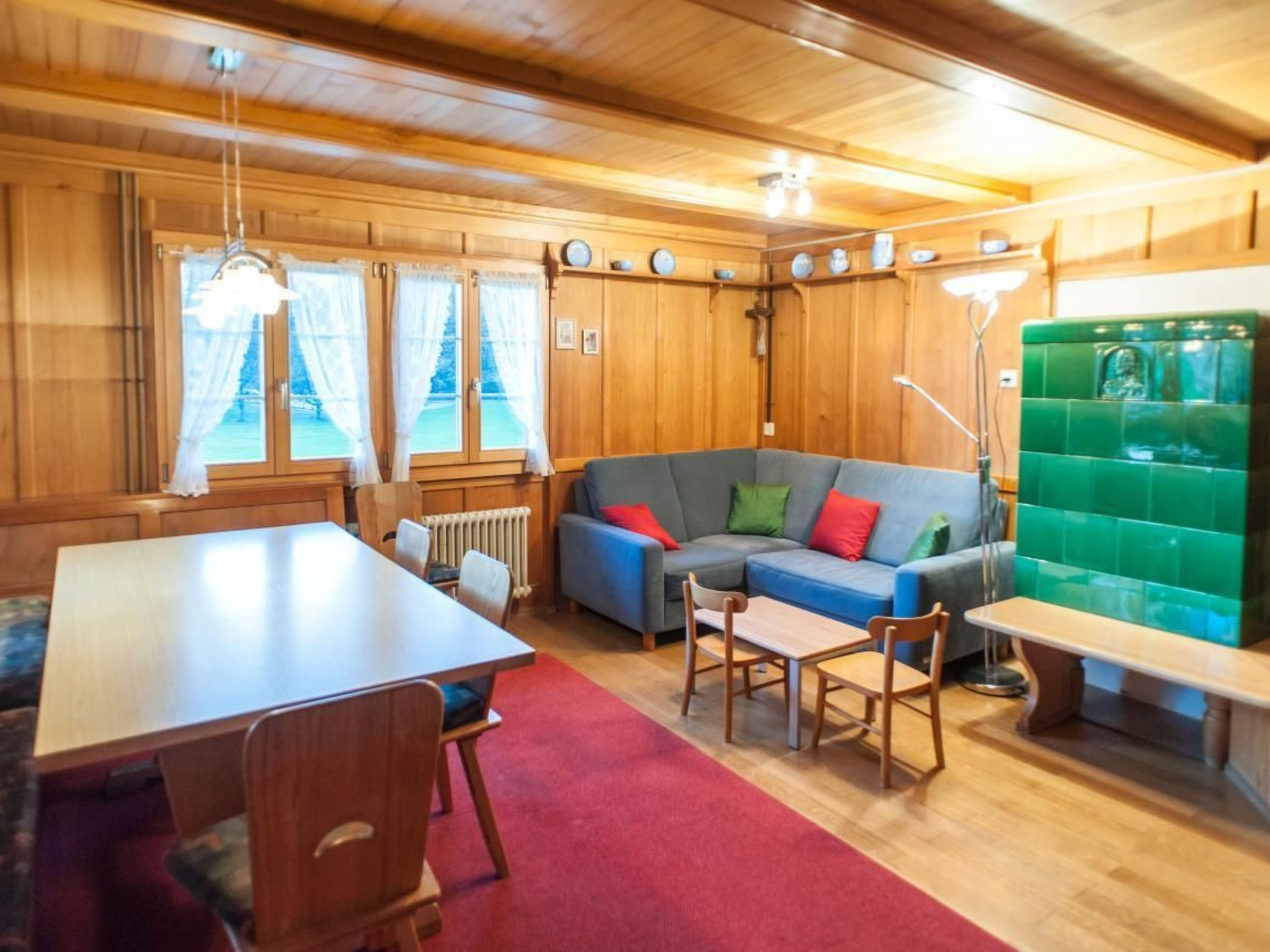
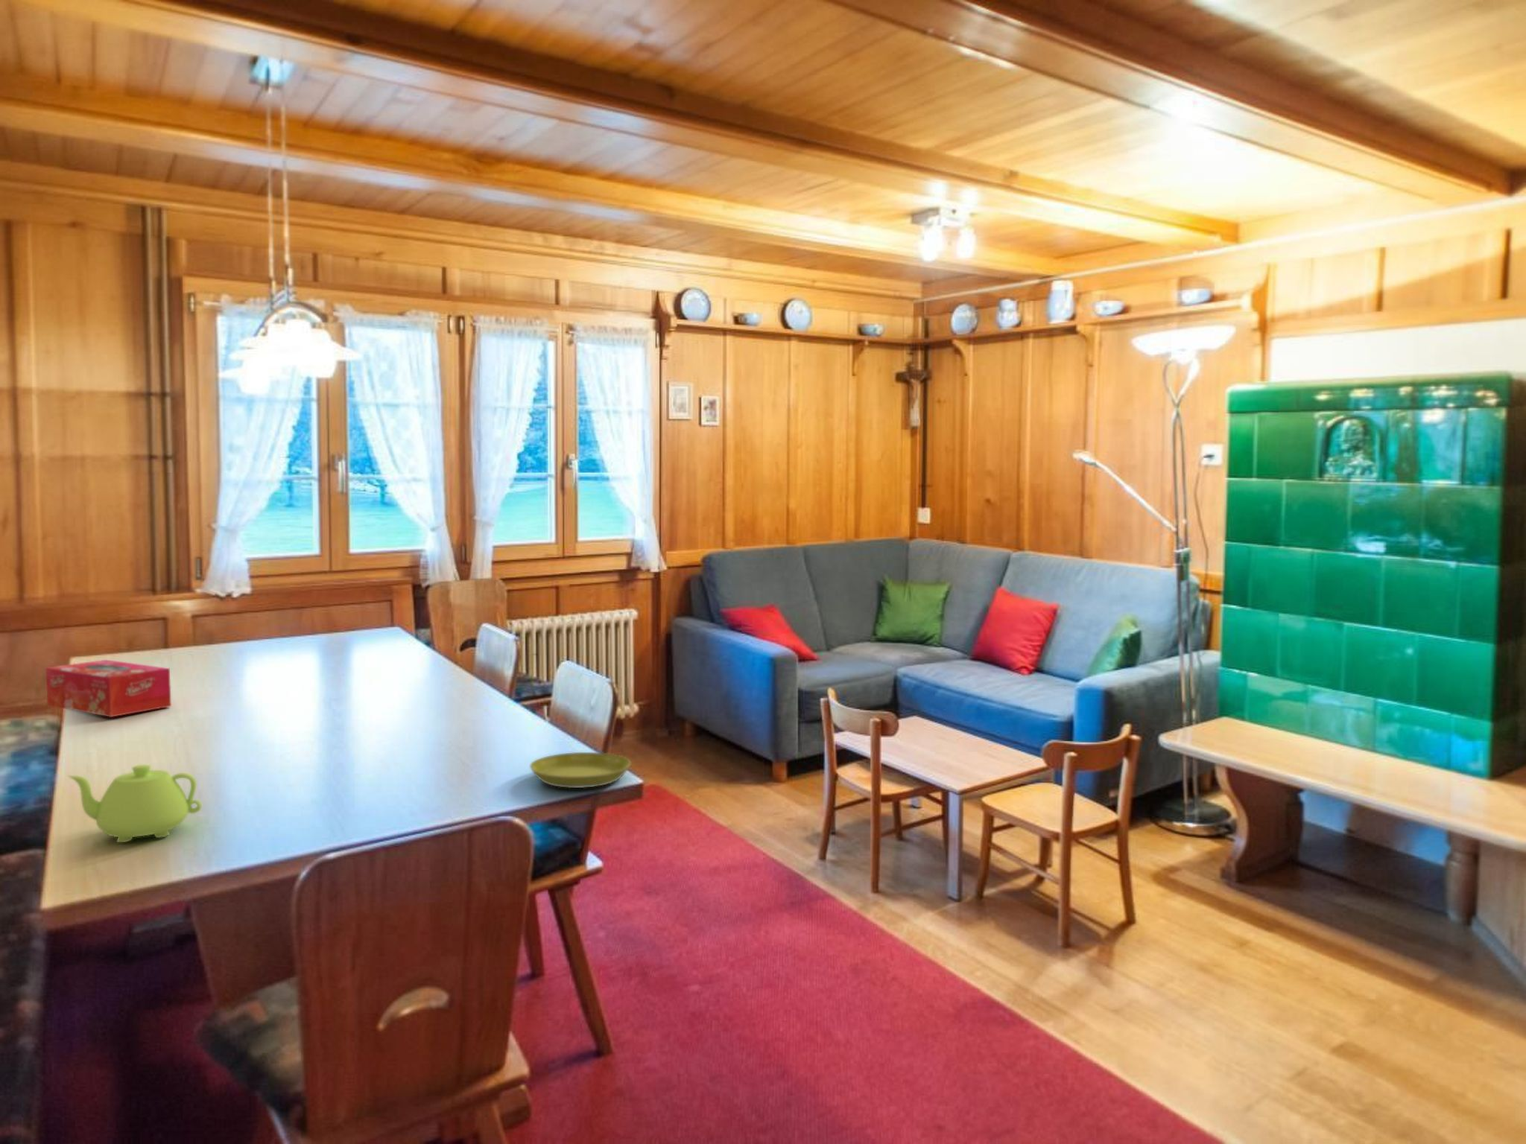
+ teapot (136, 800)
+ tissue box (108, 686)
+ saucer (580, 770)
